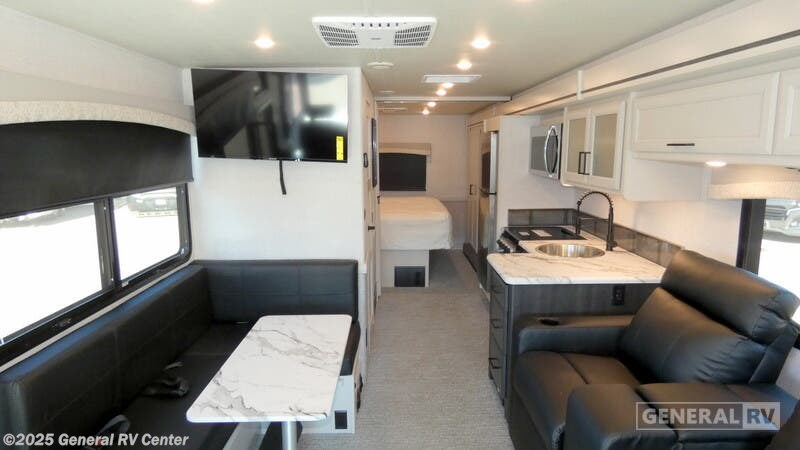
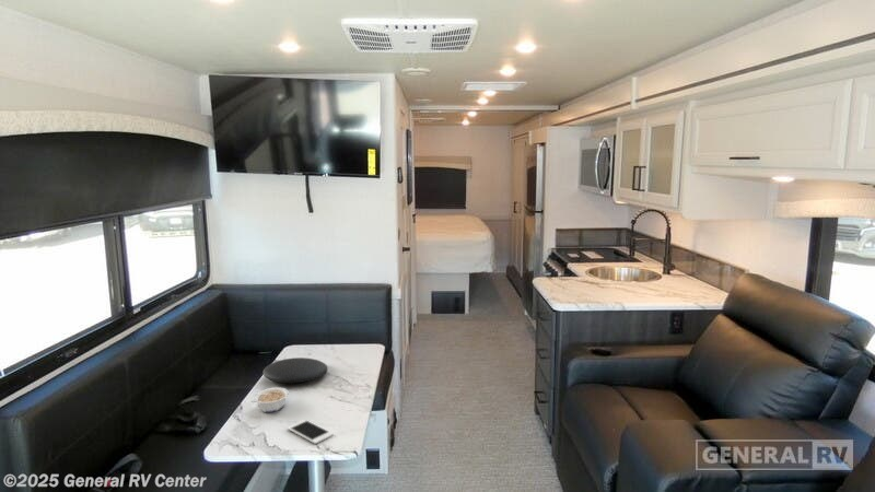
+ cell phone (310, 431)
+ legume (271, 400)
+ plate (295, 370)
